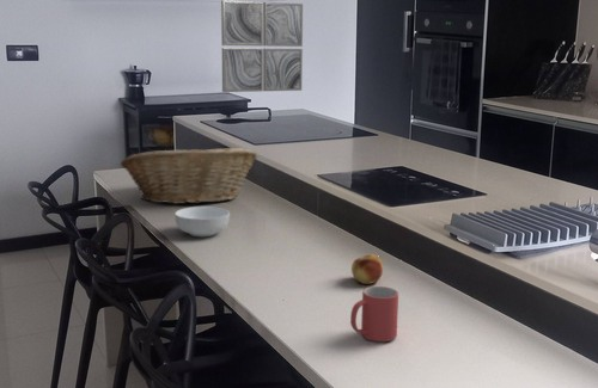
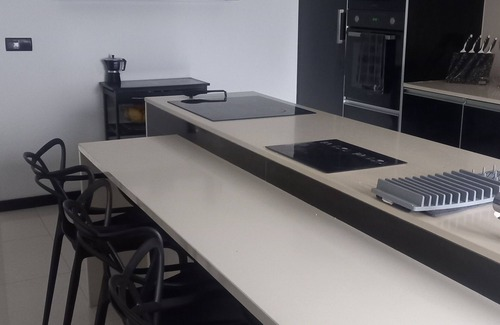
- fruit basket (190, 170)
- wall art (263, 45)
- mug (373, 315)
- fruit (366, 269)
- cereal bowl (202, 222)
